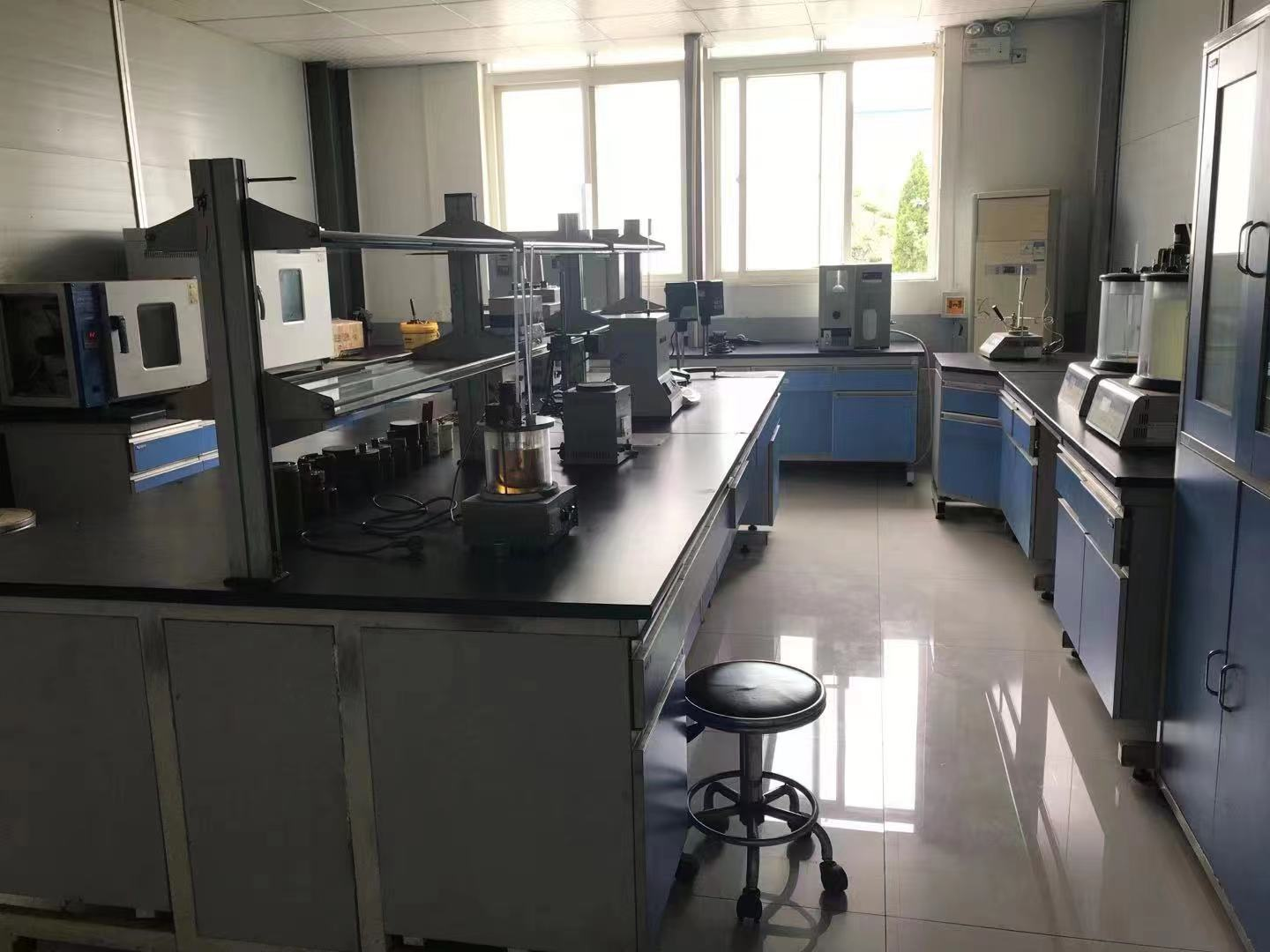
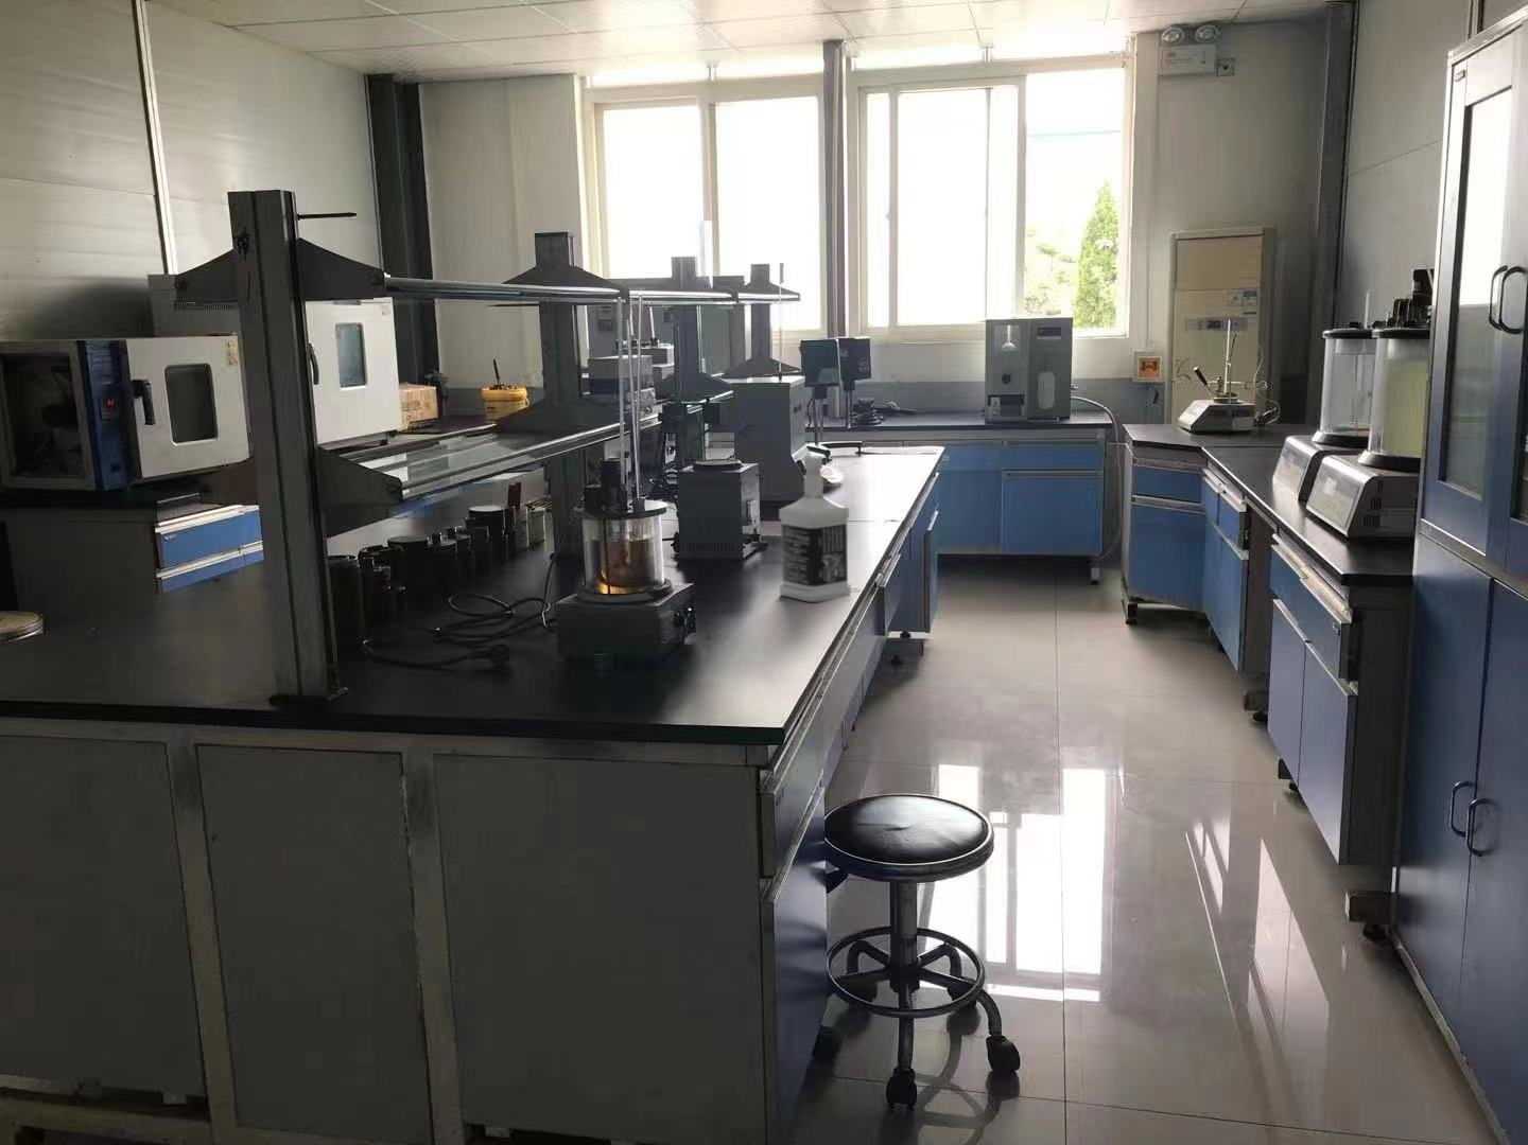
+ bottle (813, 526)
